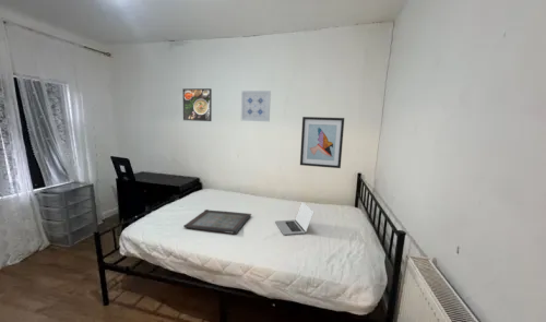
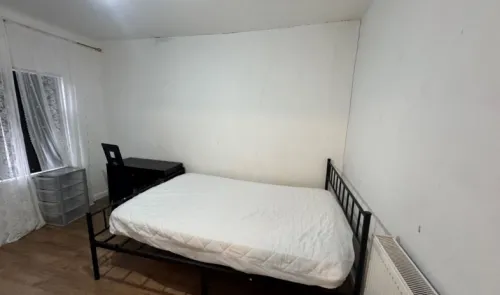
- laptop (295, 218)
- wall art (254, 106)
- serving tray (219, 219)
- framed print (197, 105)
- wall art (321, 142)
